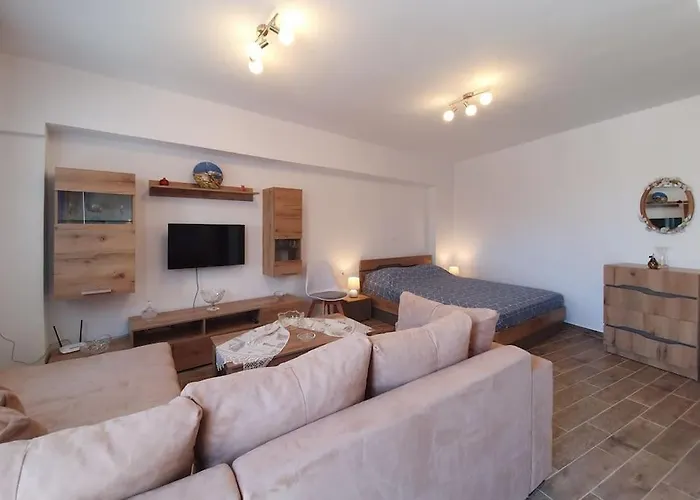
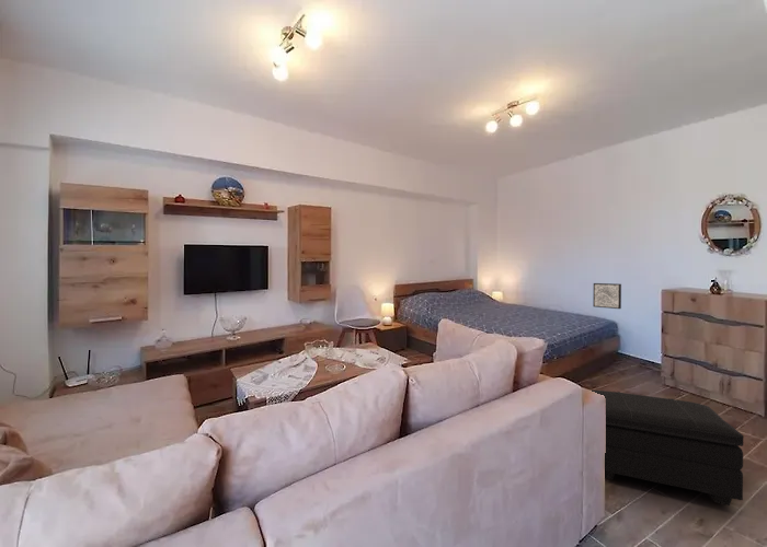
+ footstool (652, 439)
+ wall art (606, 295)
